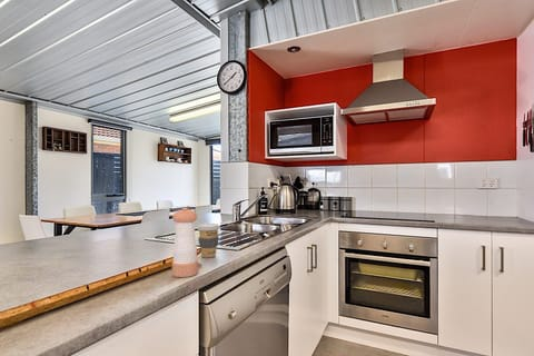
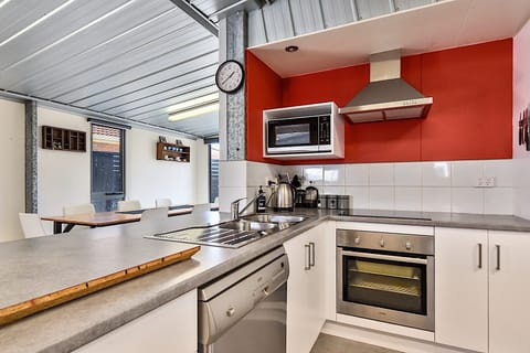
- pepper shaker (185, 239)
- coffee cup (208, 240)
